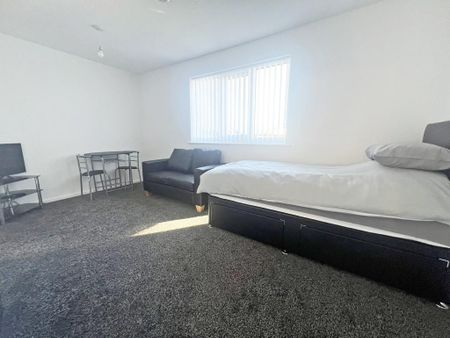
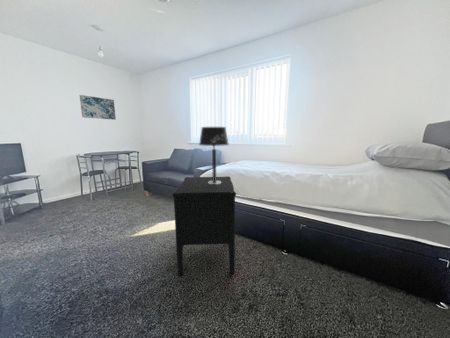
+ wall art (98, 108)
+ nightstand (207, 219)
+ table lamp (214, 155)
